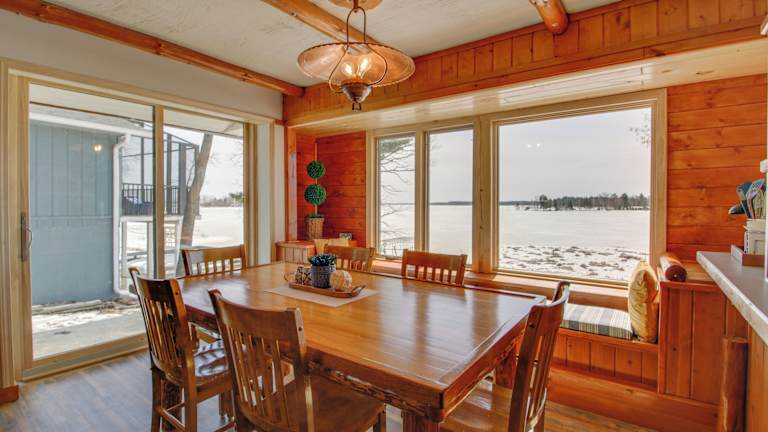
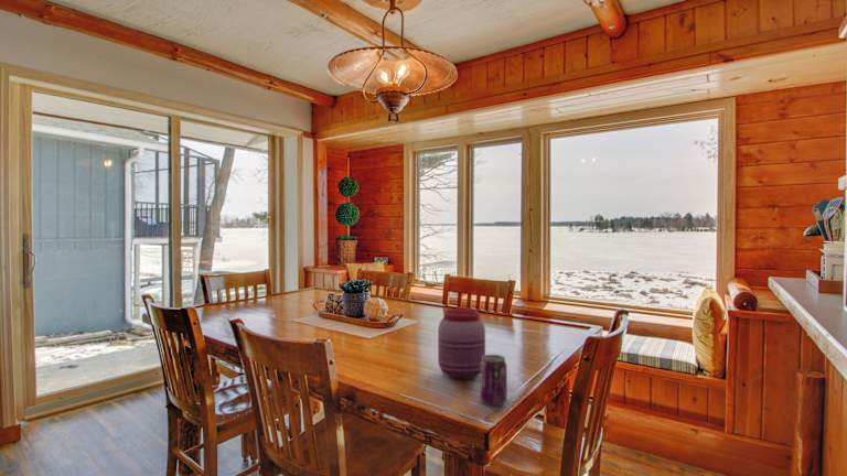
+ beverage can (493, 379)
+ jar (461, 343)
